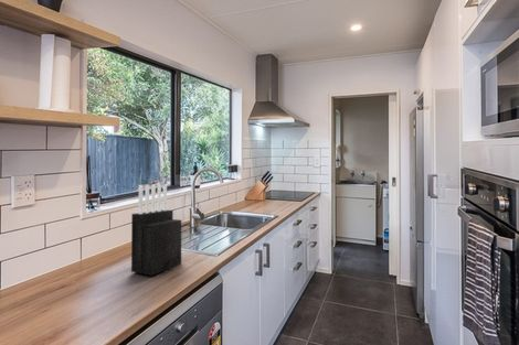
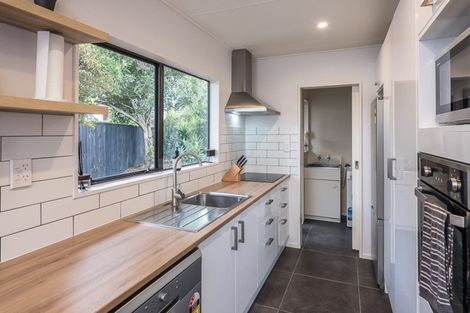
- knife block (159, 226)
